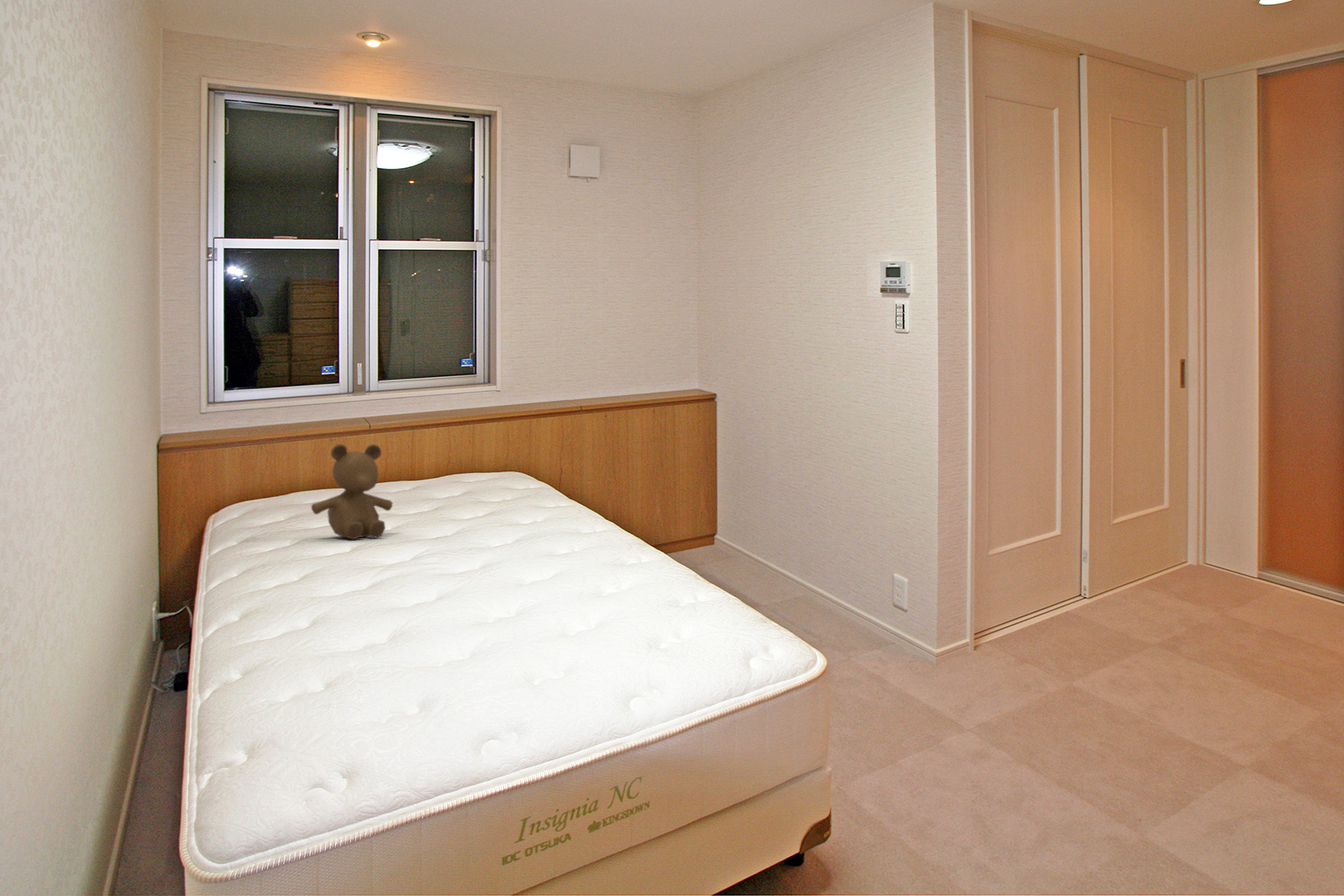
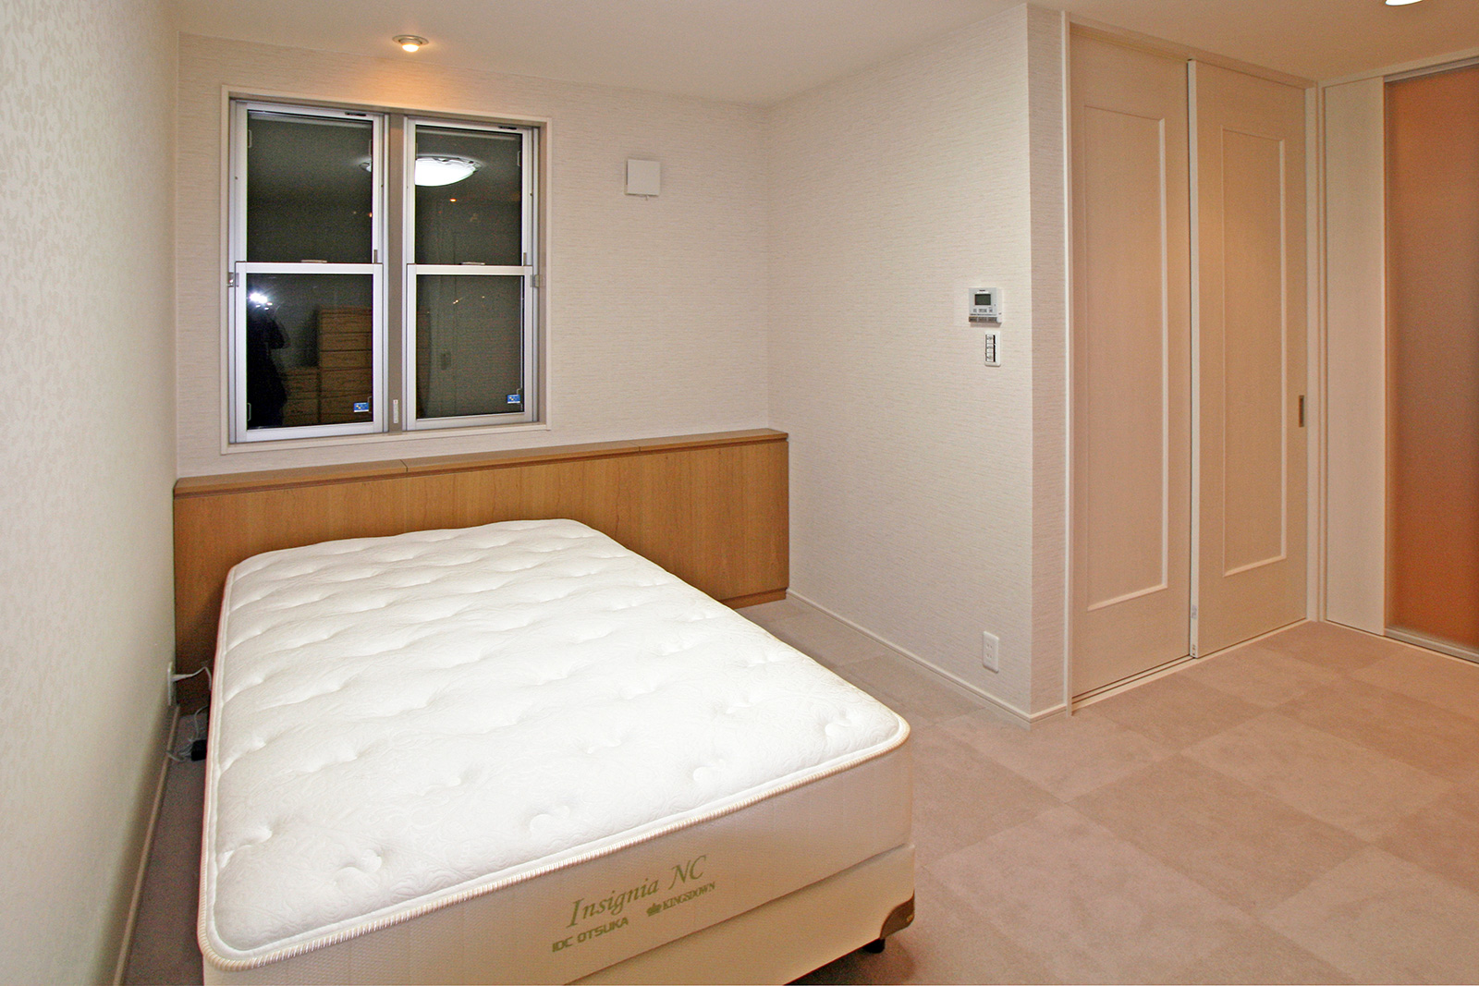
- teddy bear (355, 490)
